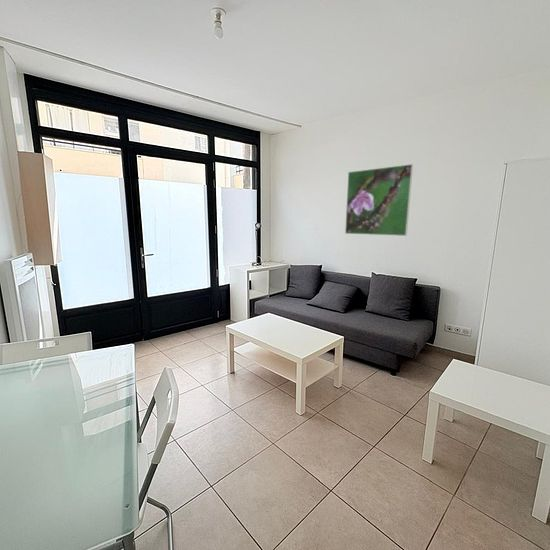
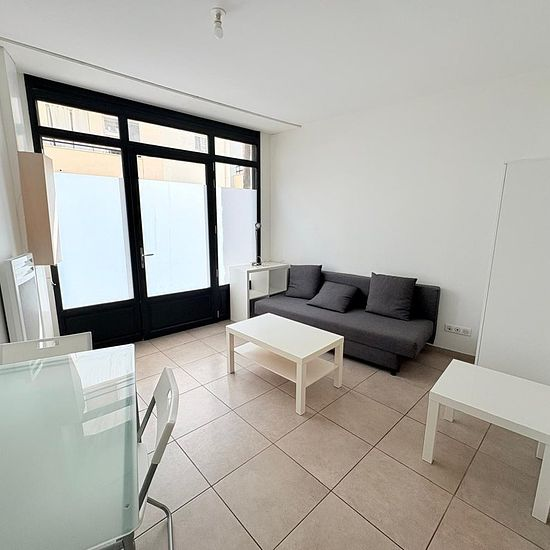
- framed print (376, 202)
